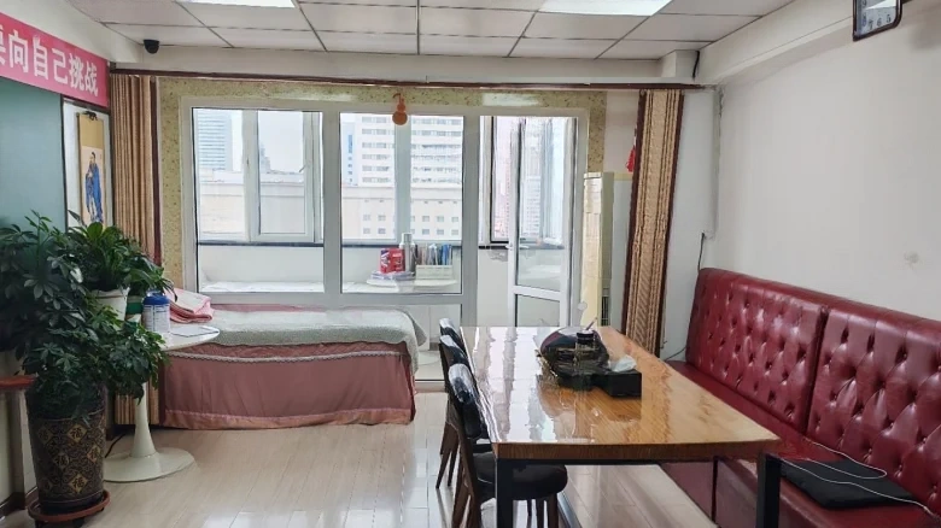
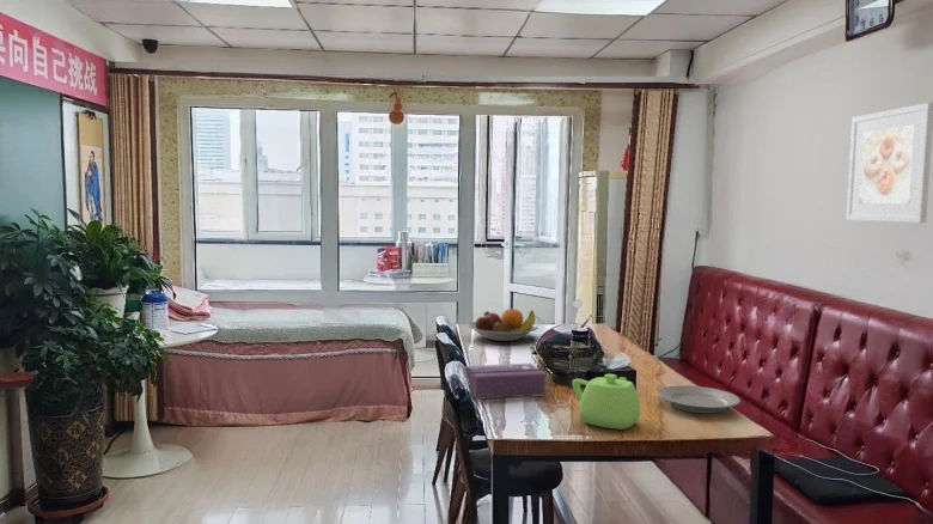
+ plate (697, 400)
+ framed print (886, 166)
+ fruit bowl (502, 323)
+ tissue box (504, 379)
+ teapot (606, 396)
